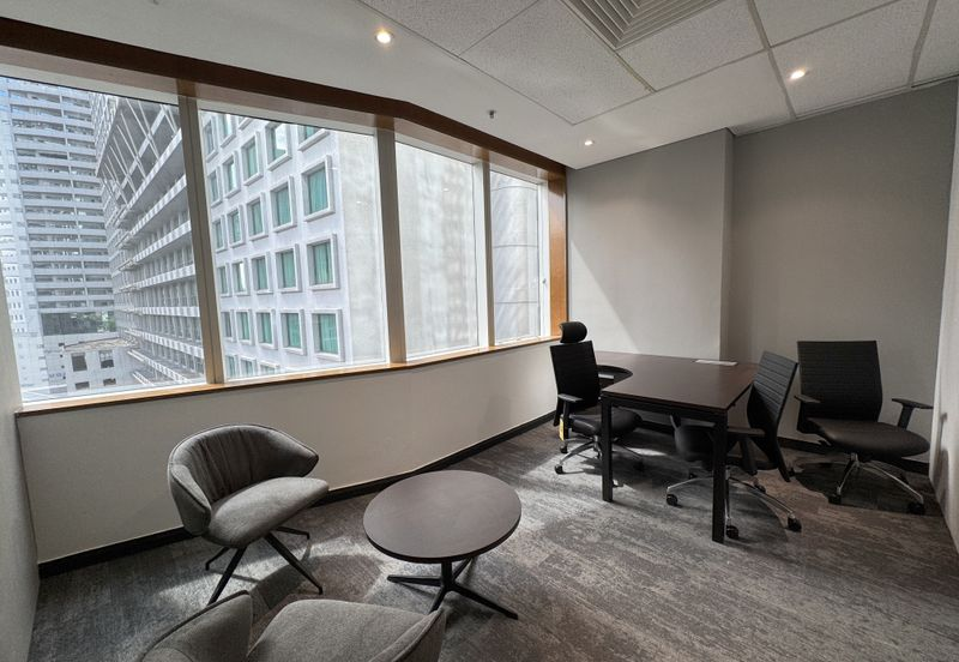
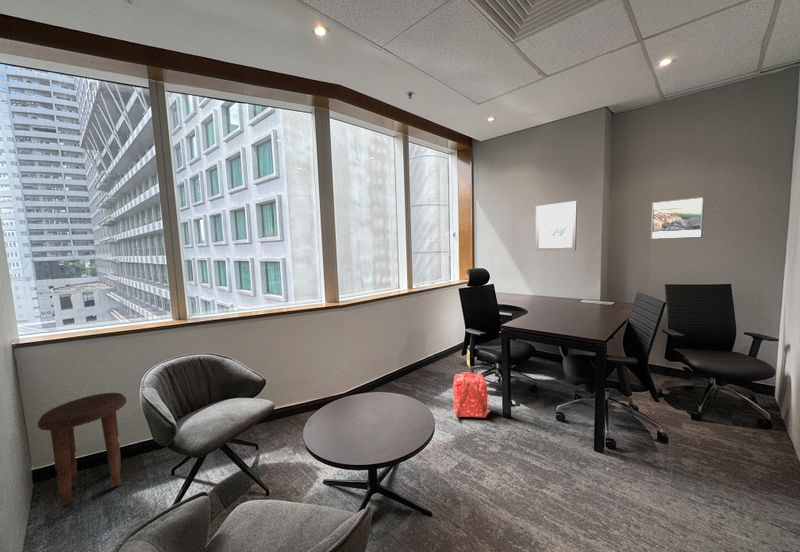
+ wall art (555, 227)
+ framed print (676, 219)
+ side table (75, 449)
+ backpack (471, 394)
